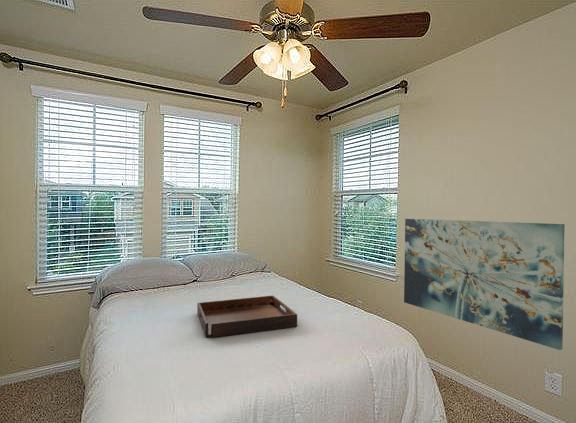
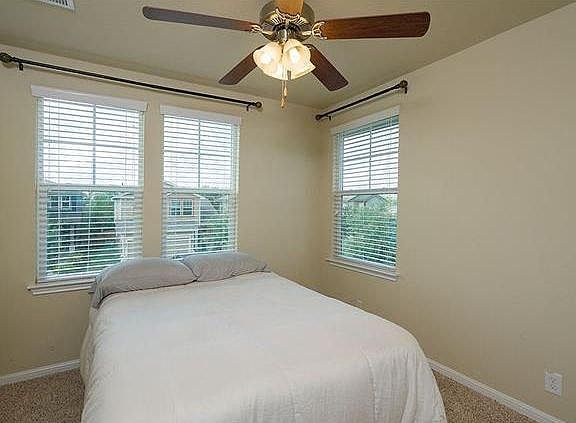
- serving tray (244, 313)
- wall art (468, 271)
